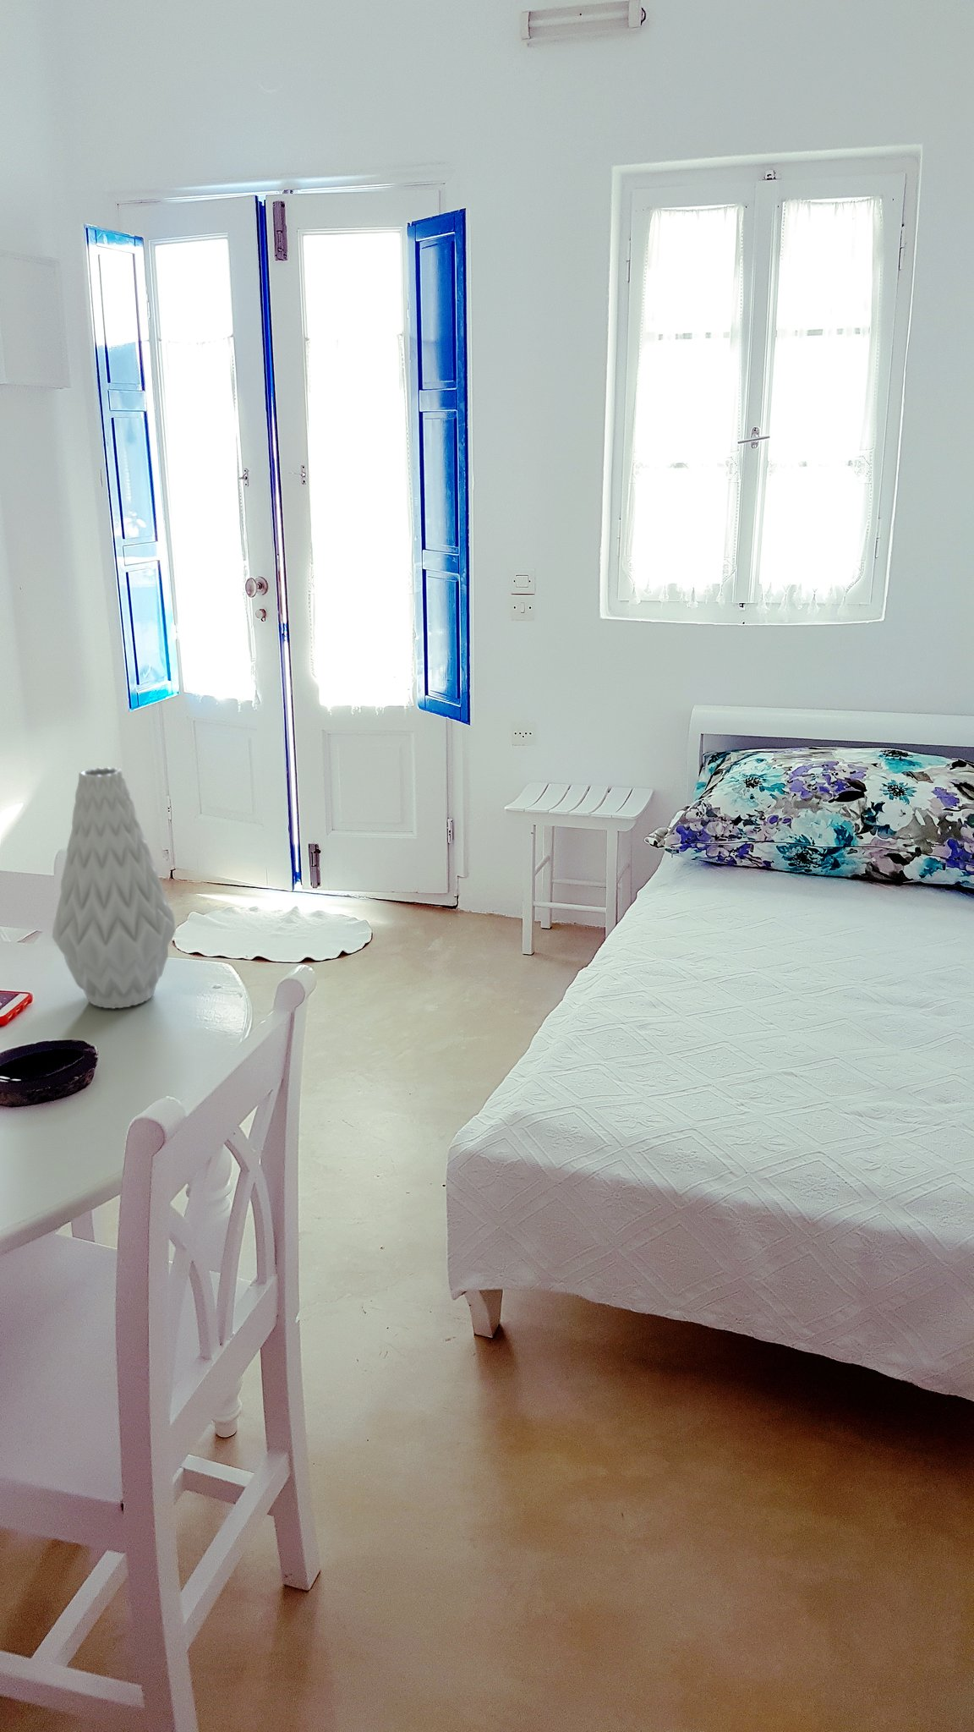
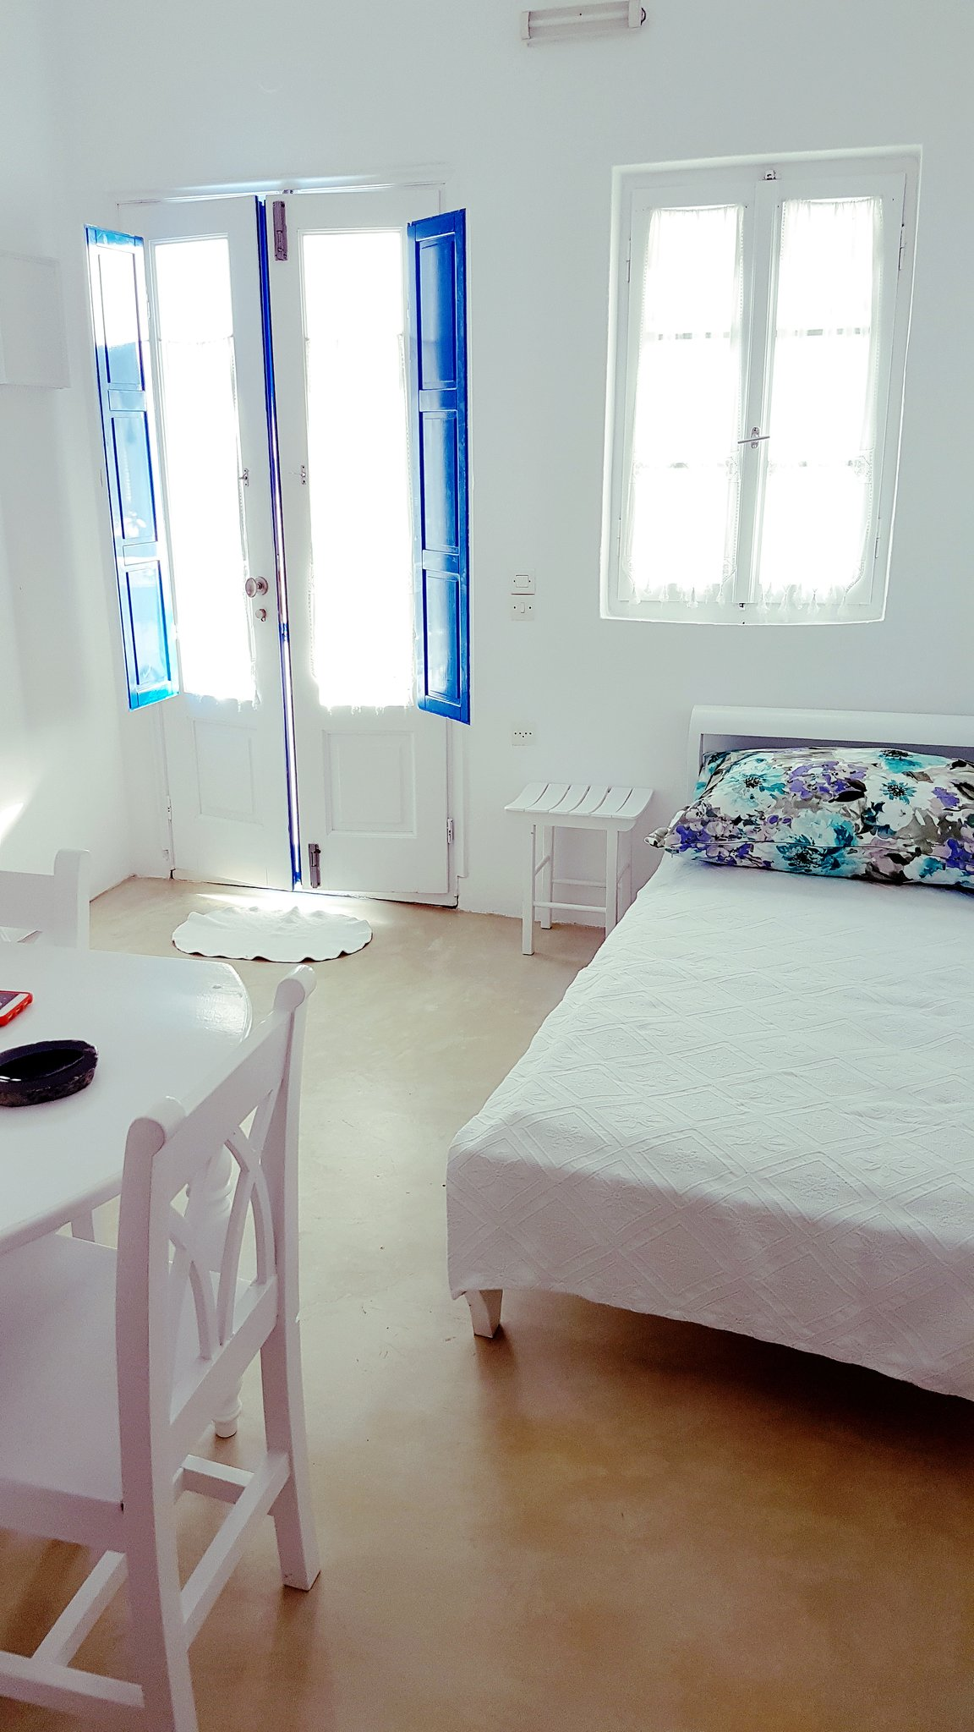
- vase (111, 887)
